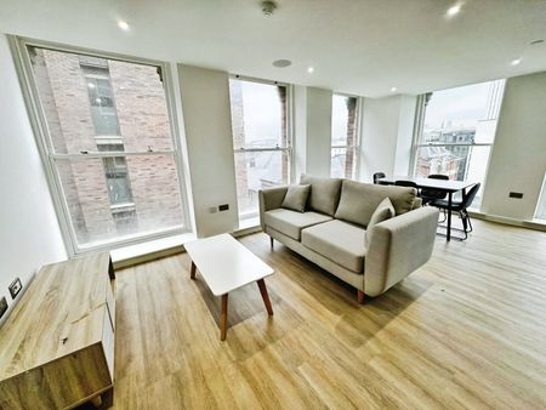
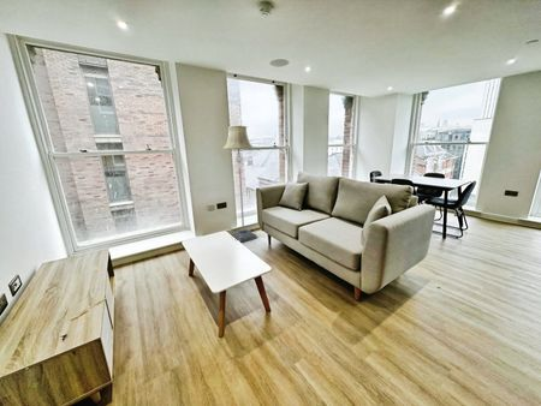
+ floor lamp (240, 185)
